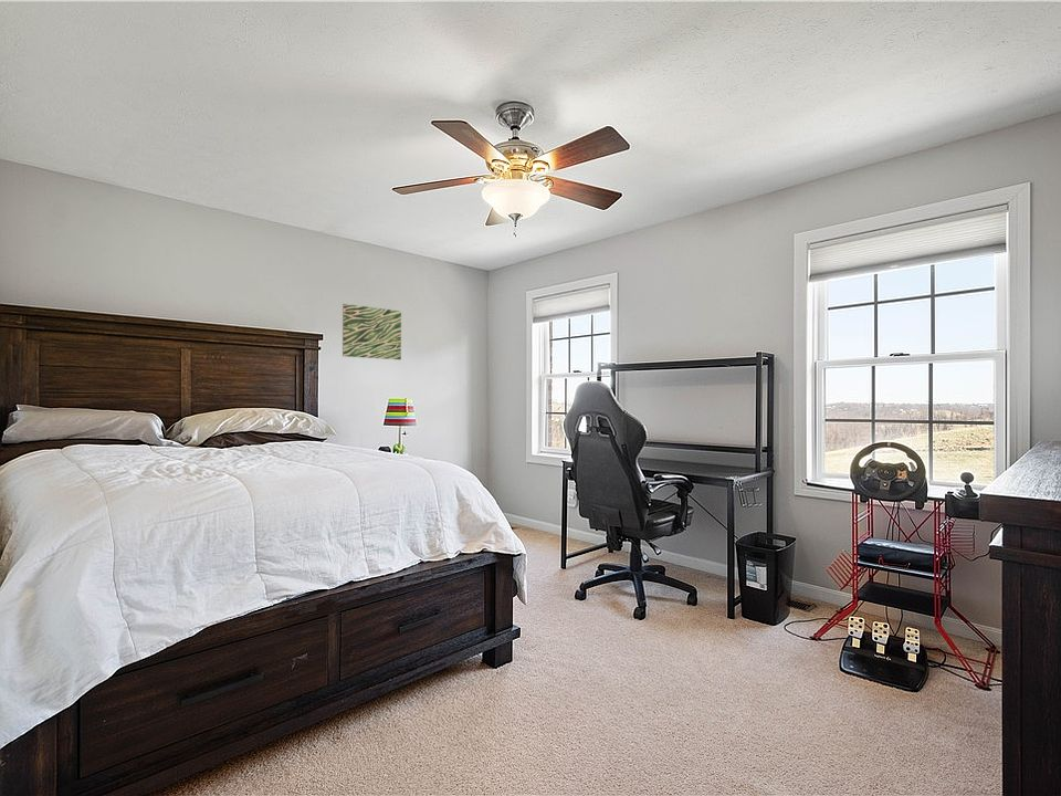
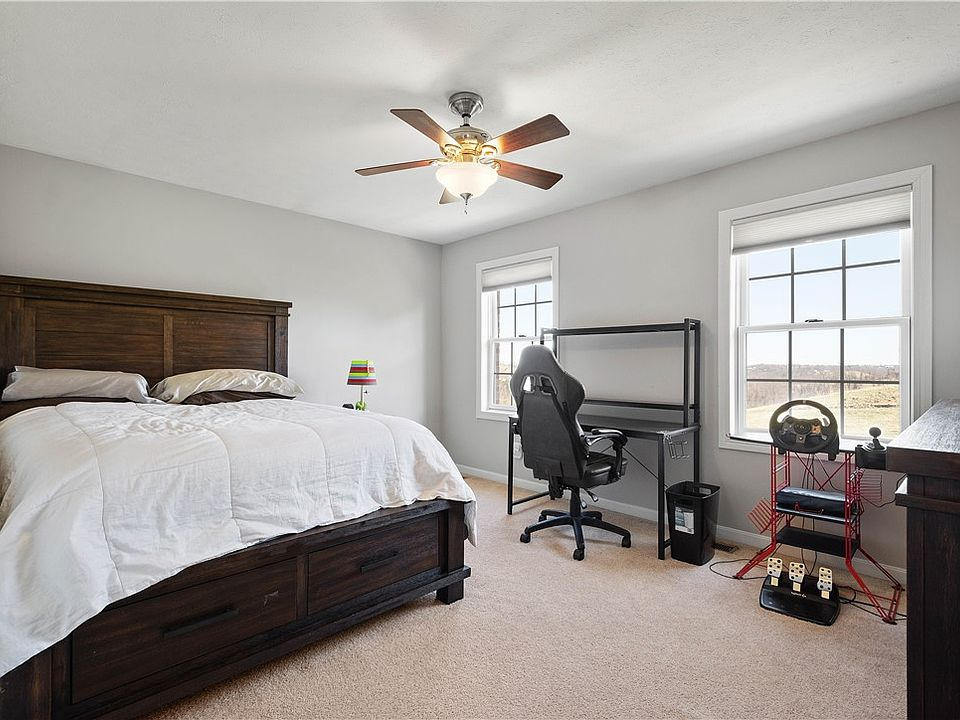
- wall art (372, 333)
